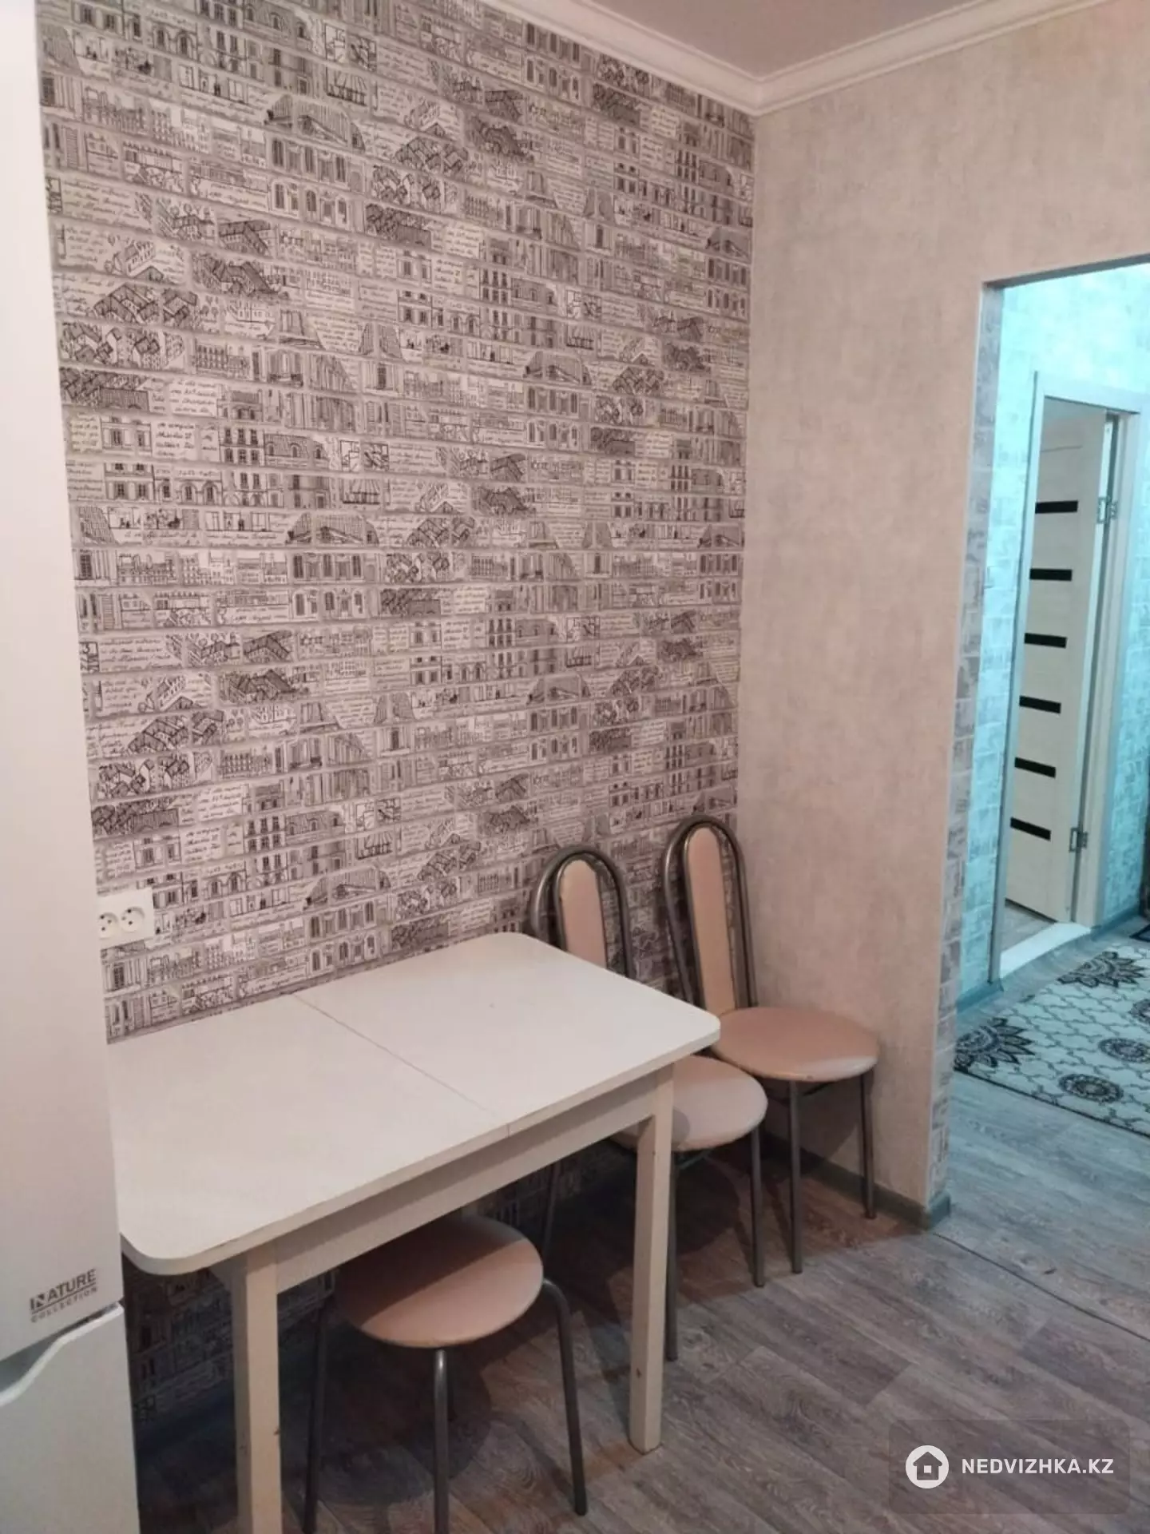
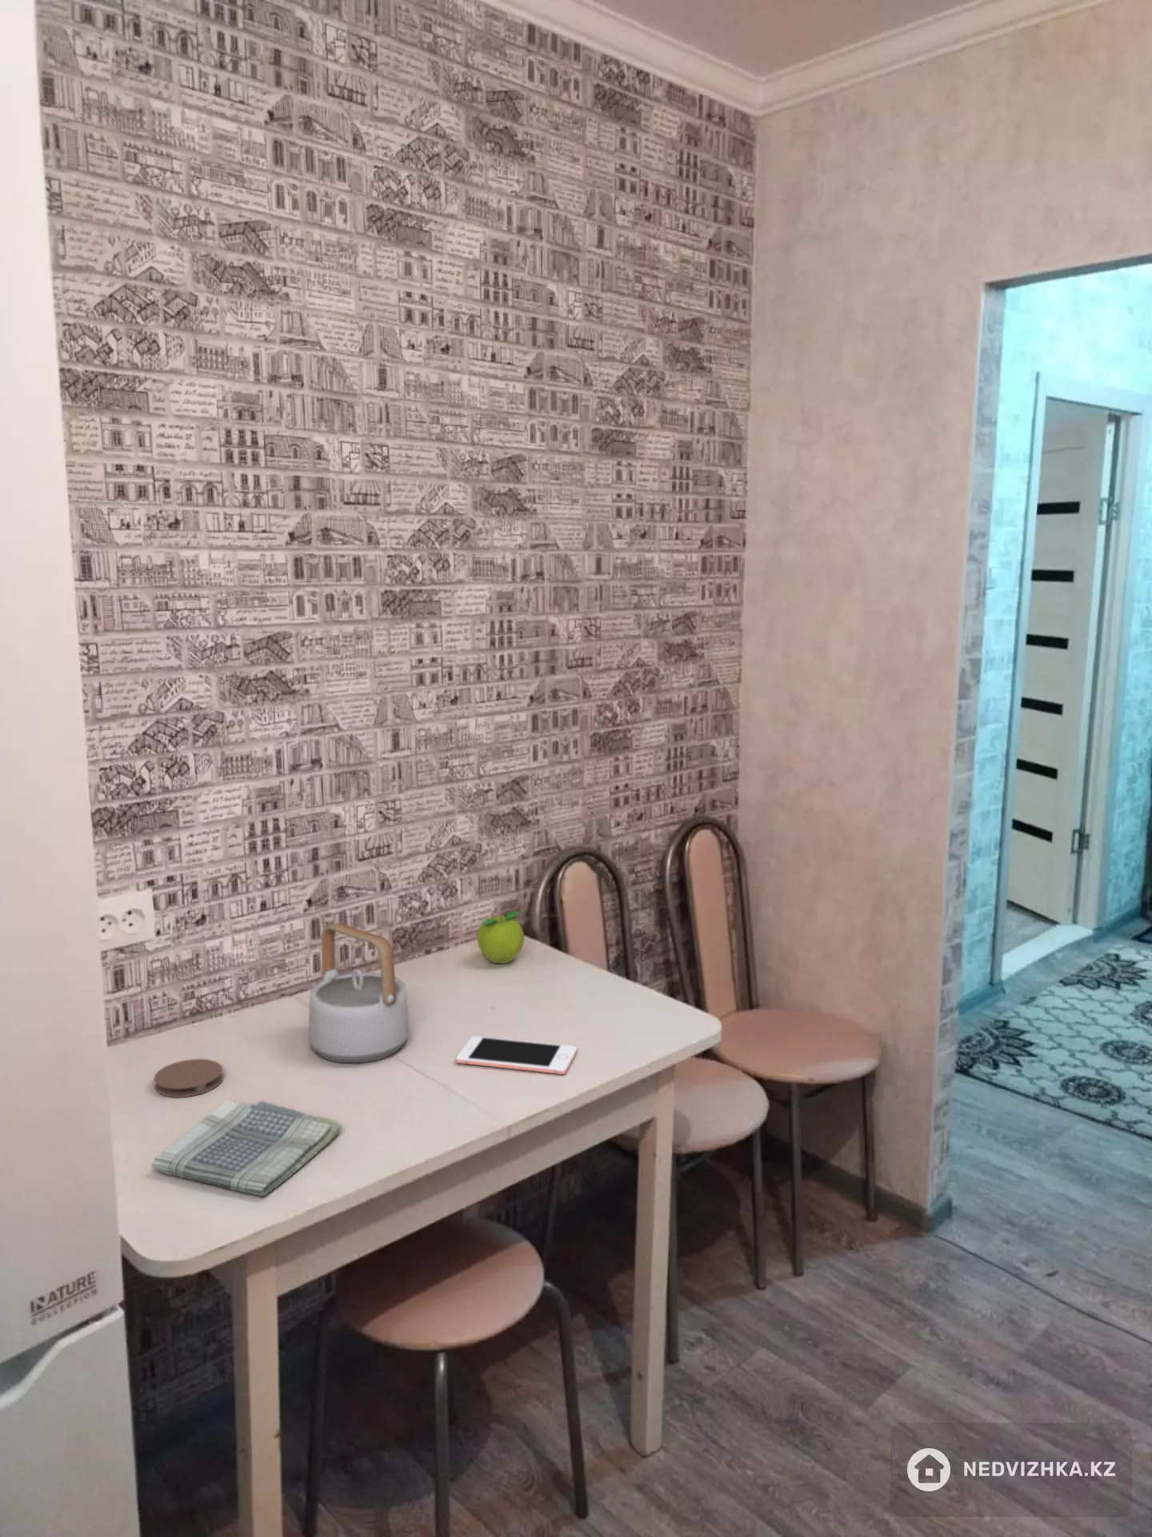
+ coaster (189, 1077)
+ teapot (351, 986)
+ dish towel (250, 1141)
+ cell phone (517, 1054)
+ fruit (501, 937)
